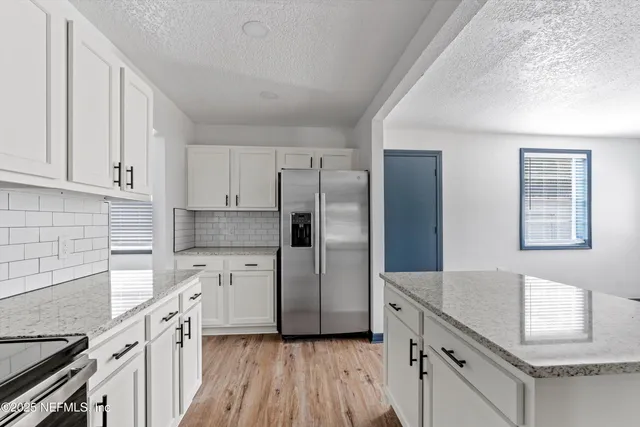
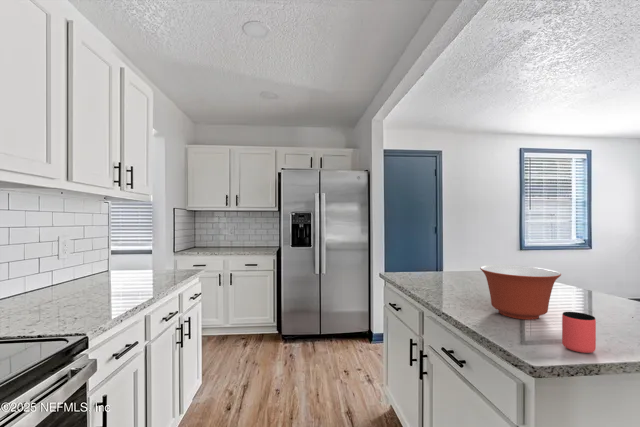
+ cup (579, 330)
+ mixing bowl (518, 292)
